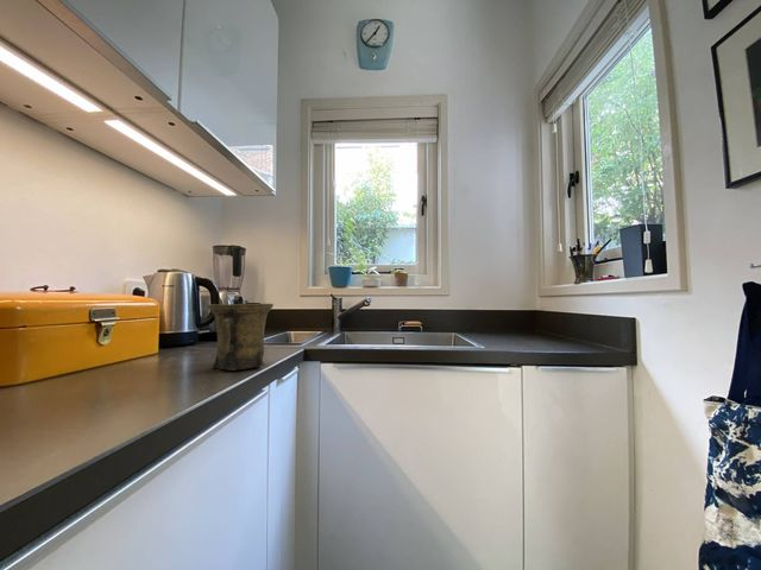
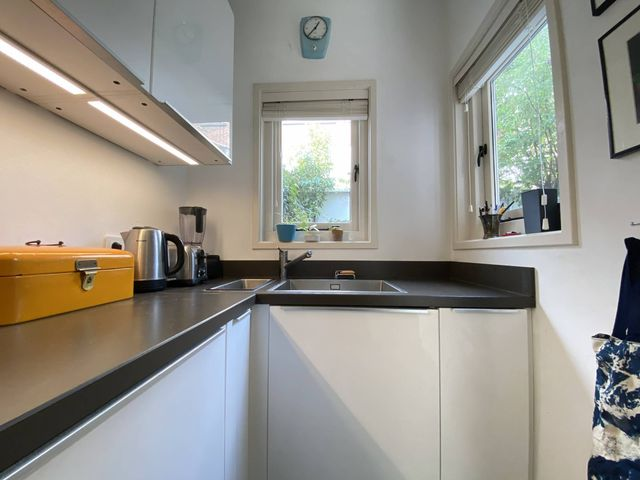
- mug (241, 334)
